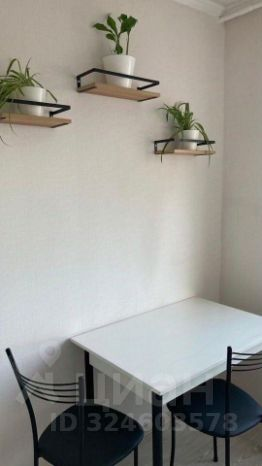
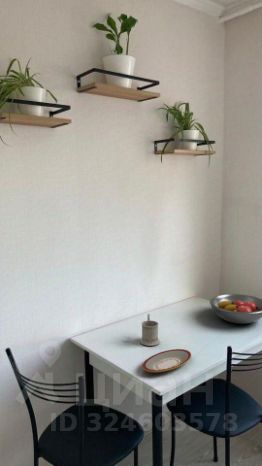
+ plate (167, 362)
+ mug (149, 328)
+ fruit bowl (238, 308)
